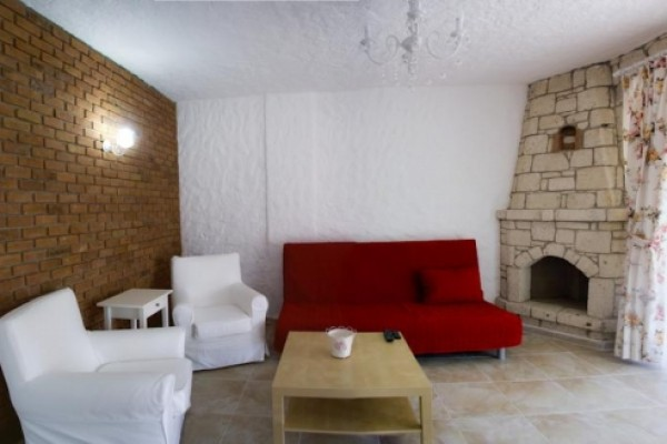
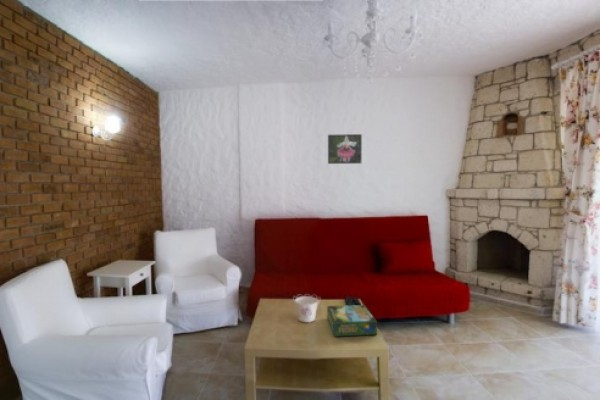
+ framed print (344, 149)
+ board game (350, 319)
